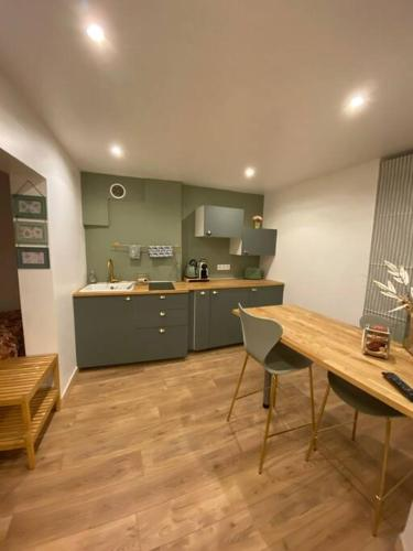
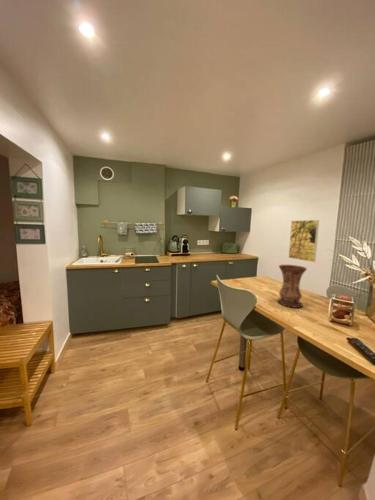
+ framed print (302, 240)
+ vase (290, 285)
